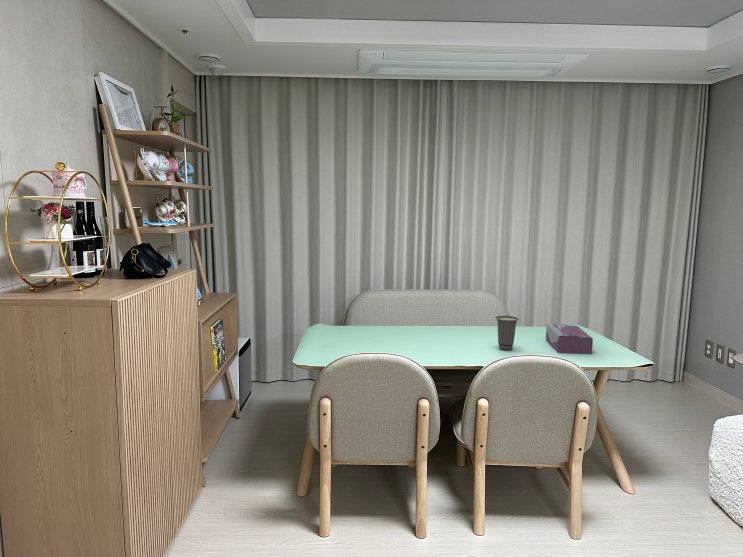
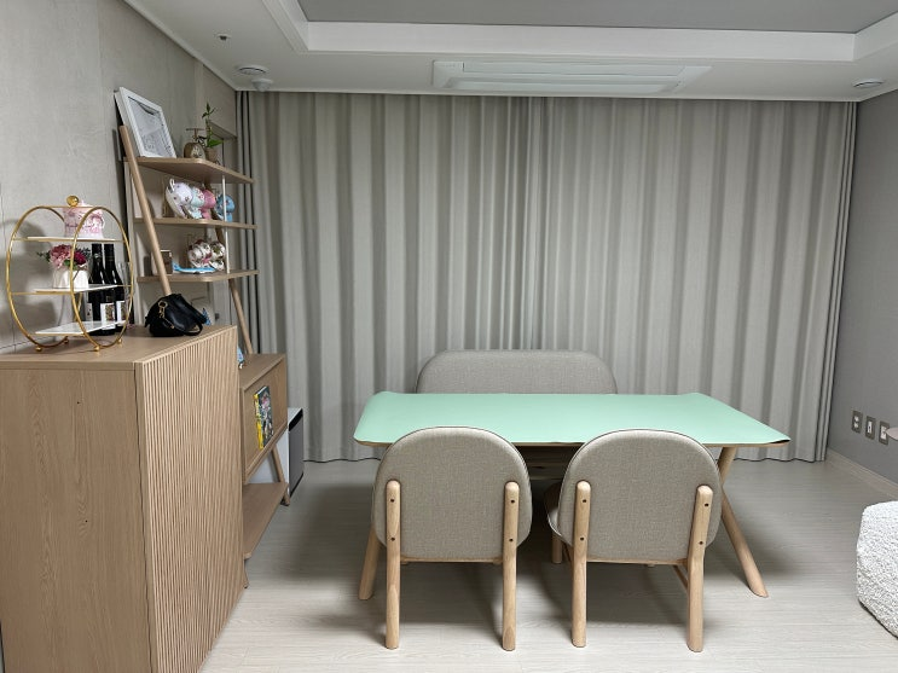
- tissue box (568, 338)
- cup (506, 333)
